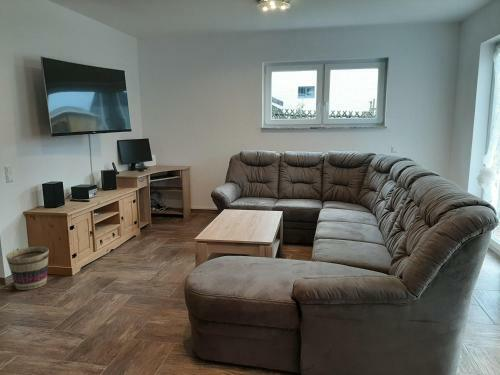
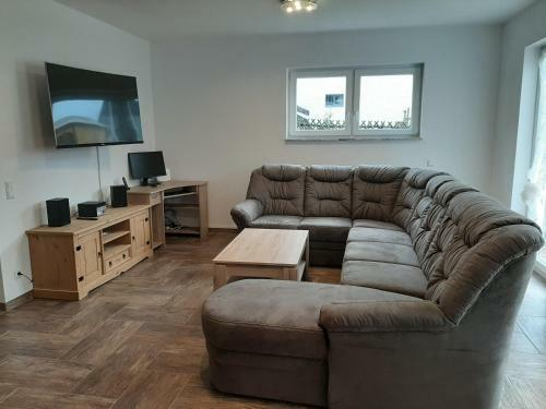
- basket (29, 268)
